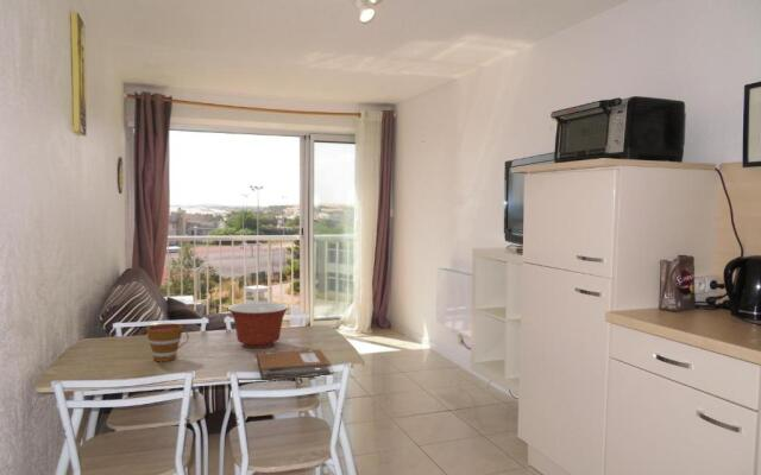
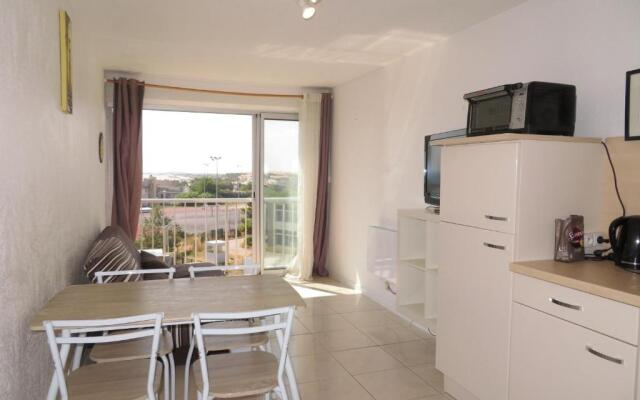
- mixing bowl (258, 325)
- cup (168, 342)
- notebook (294, 362)
